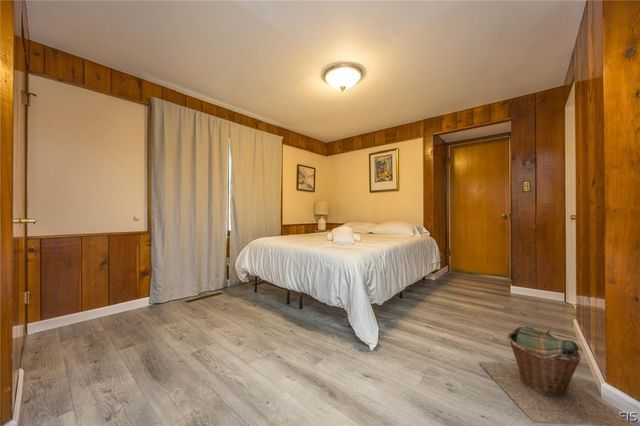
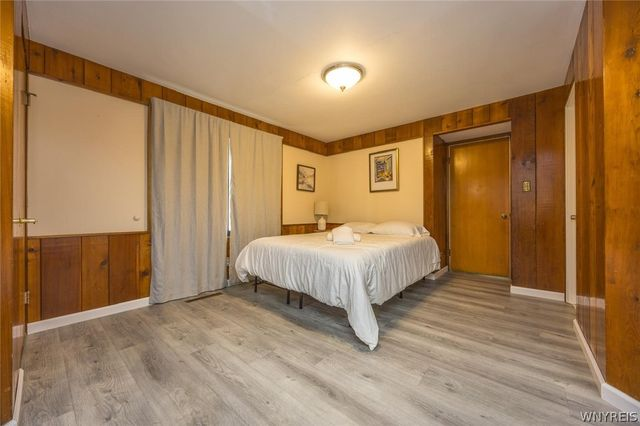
- laundry basket (542, 364)
